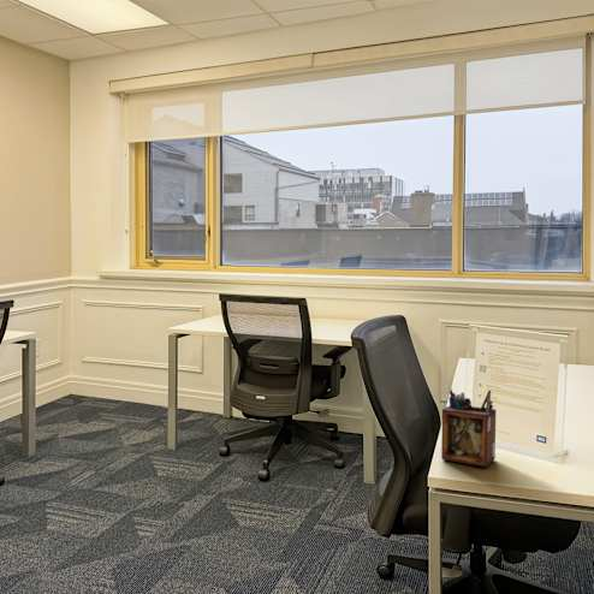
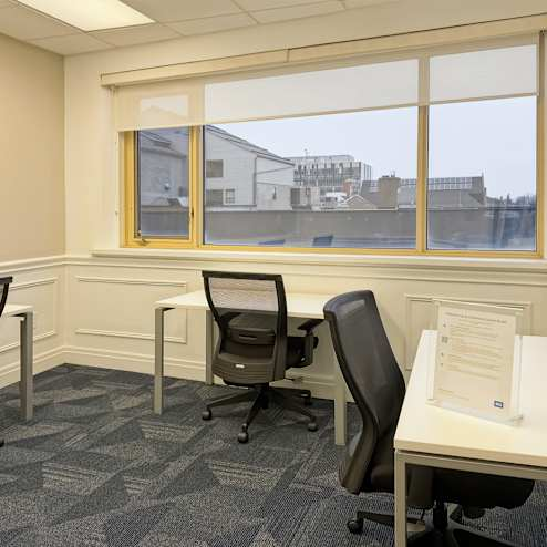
- desk organizer (468, 424)
